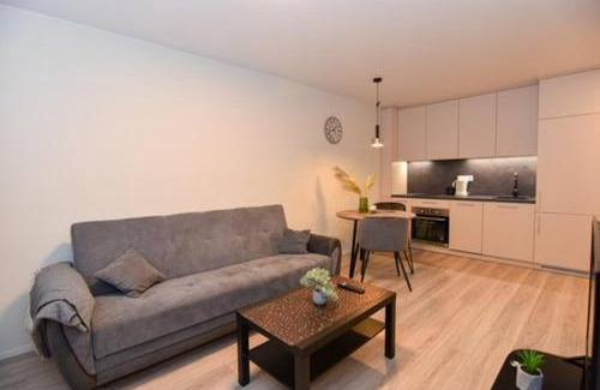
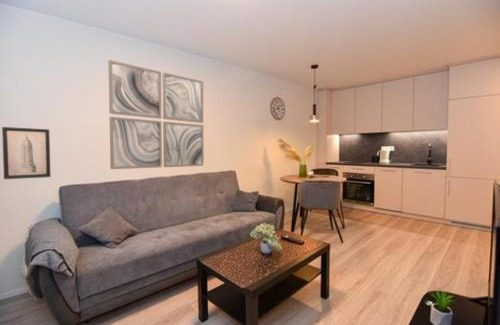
+ wall art (161, 121)
+ wall art (27, 153)
